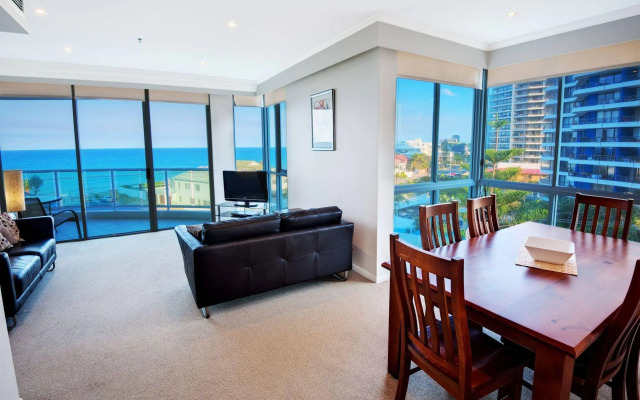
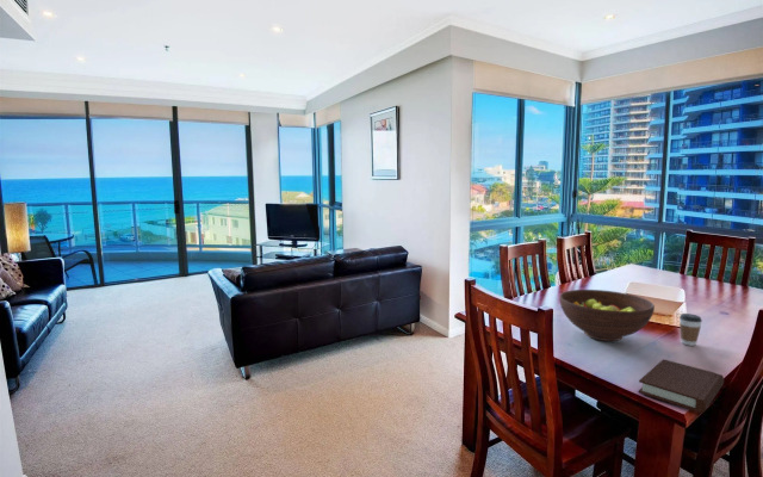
+ book (681, 383)
+ fruit bowl (603, 317)
+ coffee cup (689, 329)
